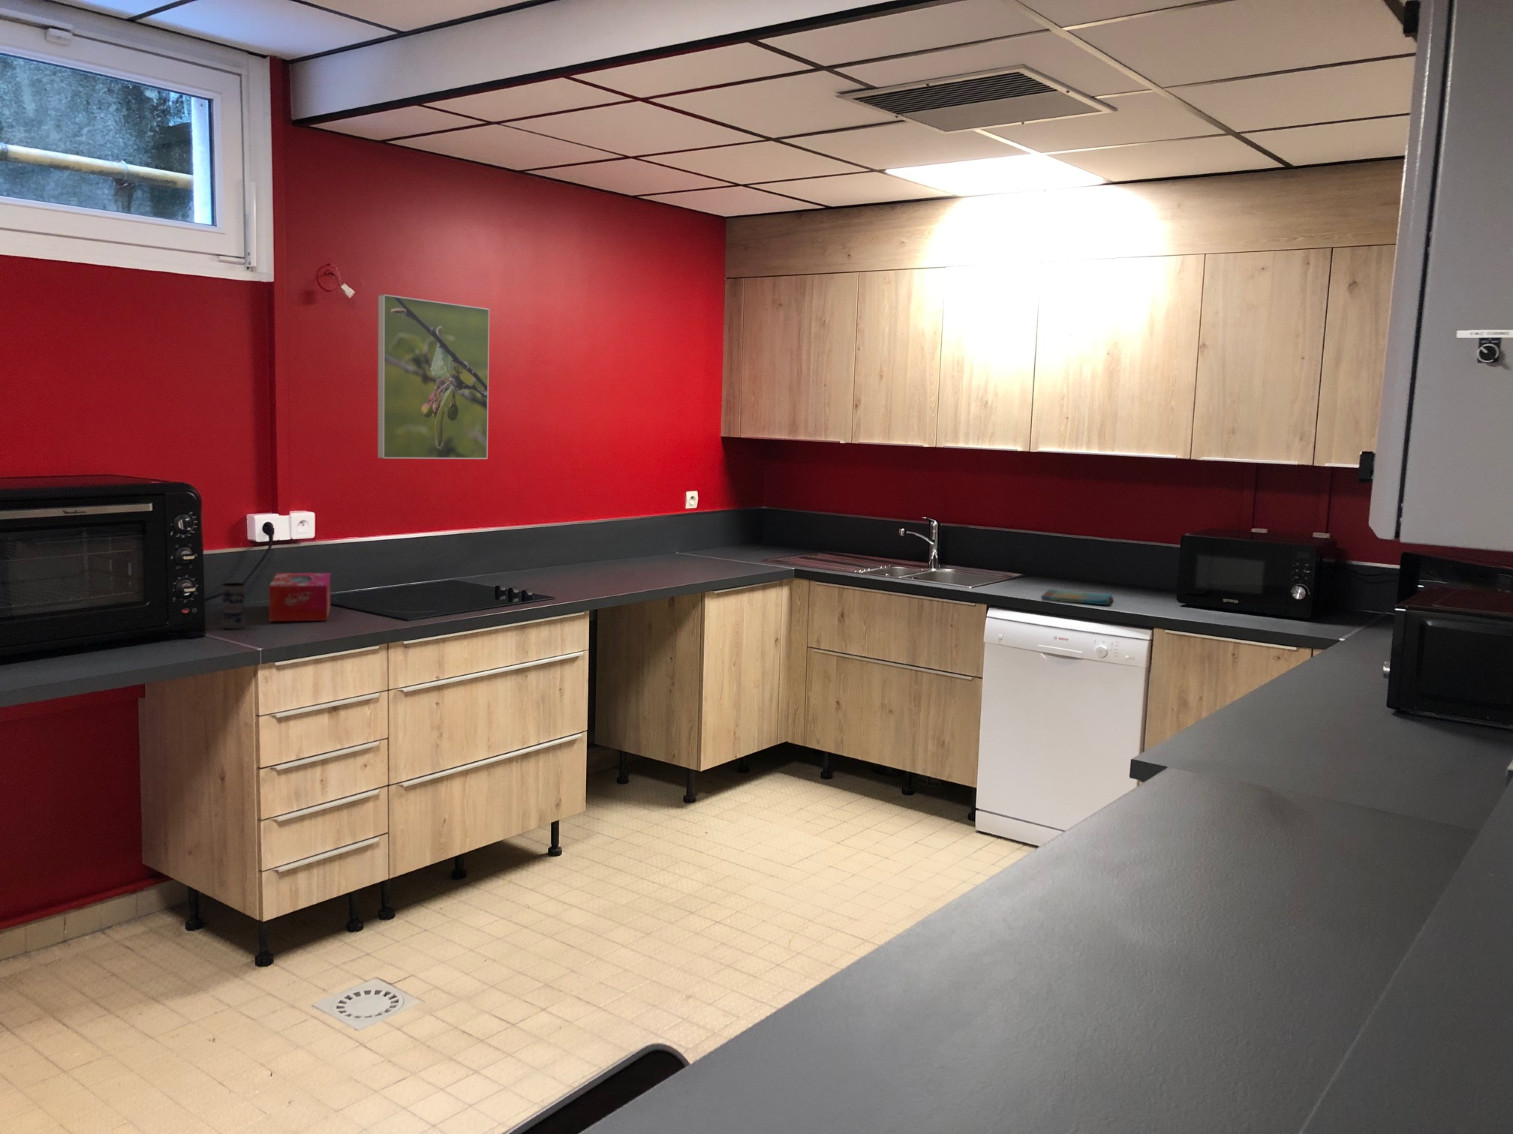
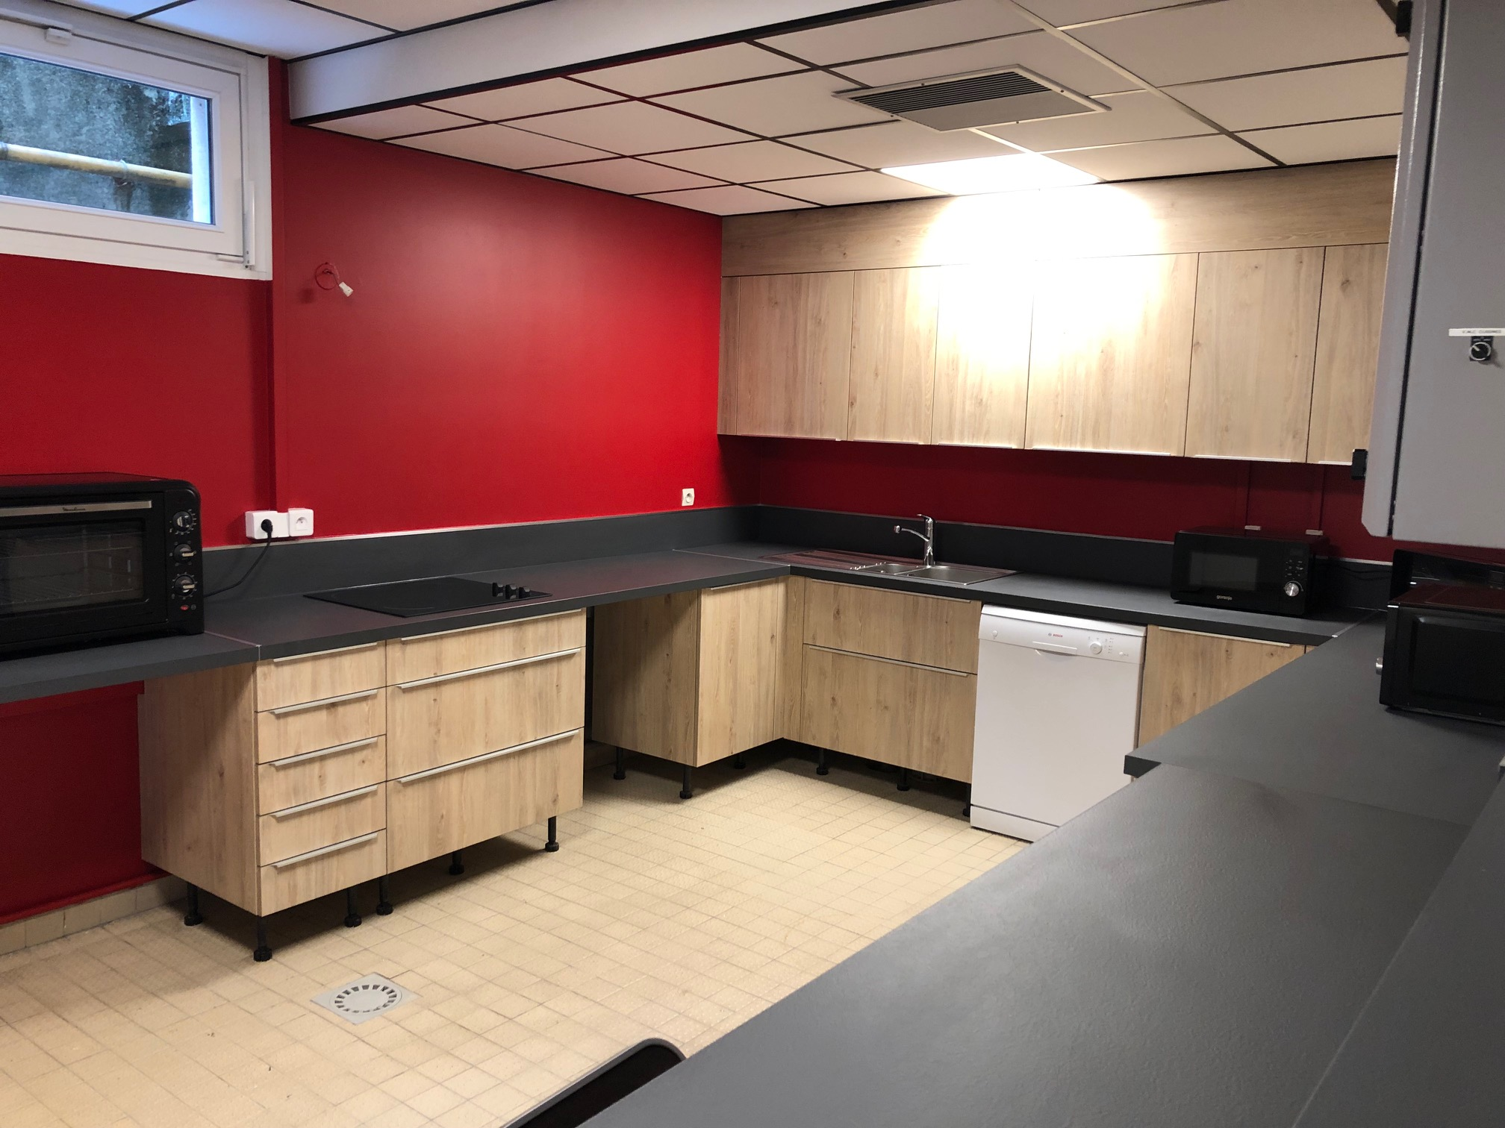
- dish towel (1077, 597)
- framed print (435, 380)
- jar (234, 605)
- tissue box (301, 596)
